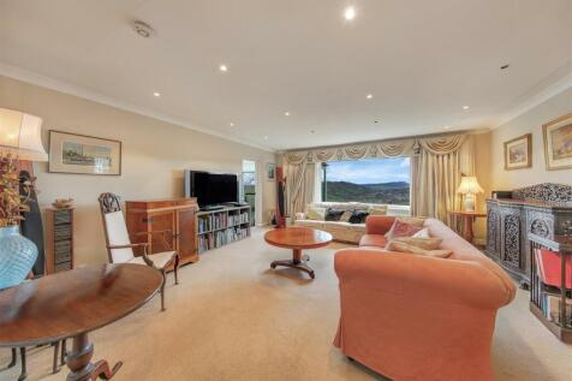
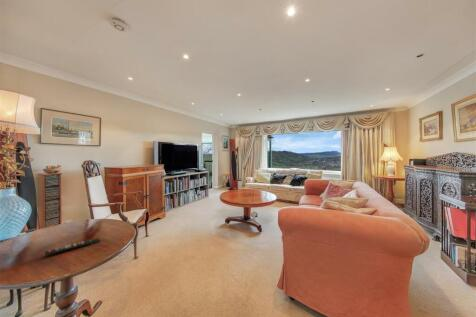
+ remote control (74, 246)
